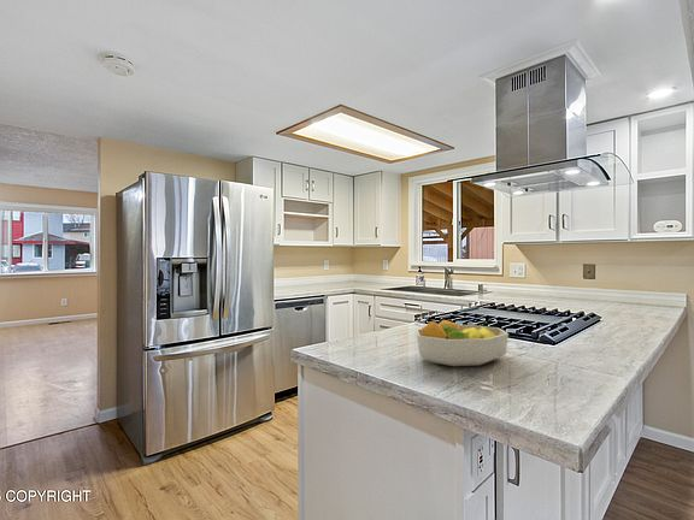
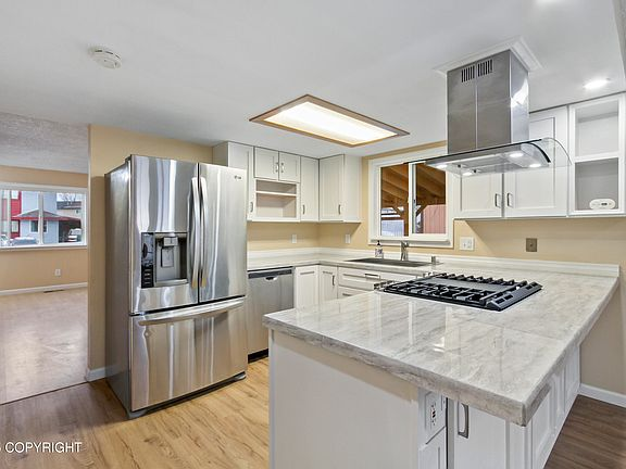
- fruit bowl (460, 338)
